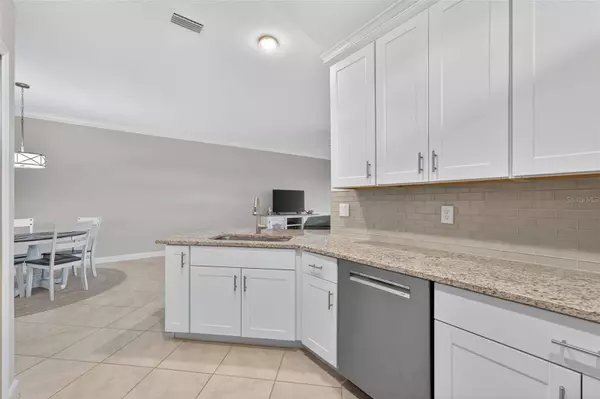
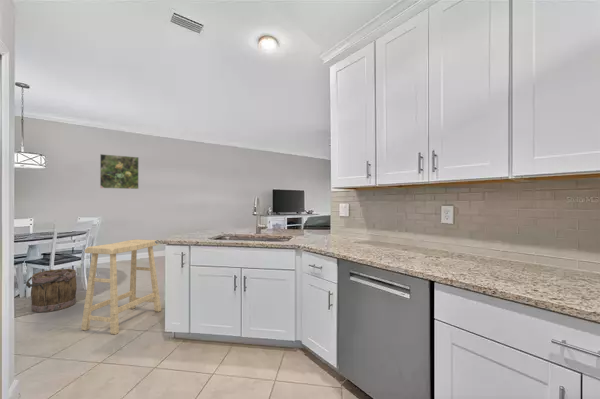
+ stool (130, 281)
+ bucket (52, 289)
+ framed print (119, 172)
